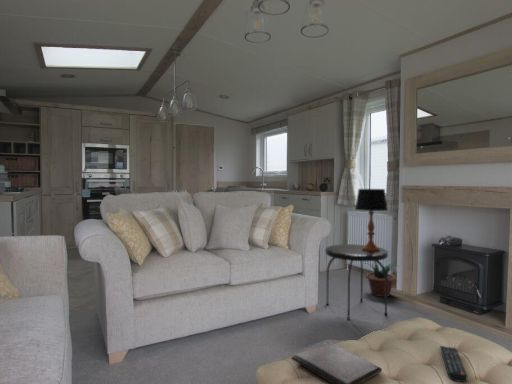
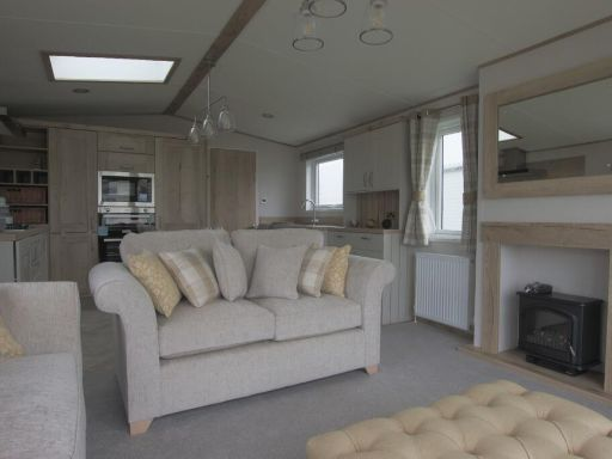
- book (335, 363)
- remote control (452, 362)
- table lamp (371, 219)
- side table (361, 279)
- potted plant (381, 277)
